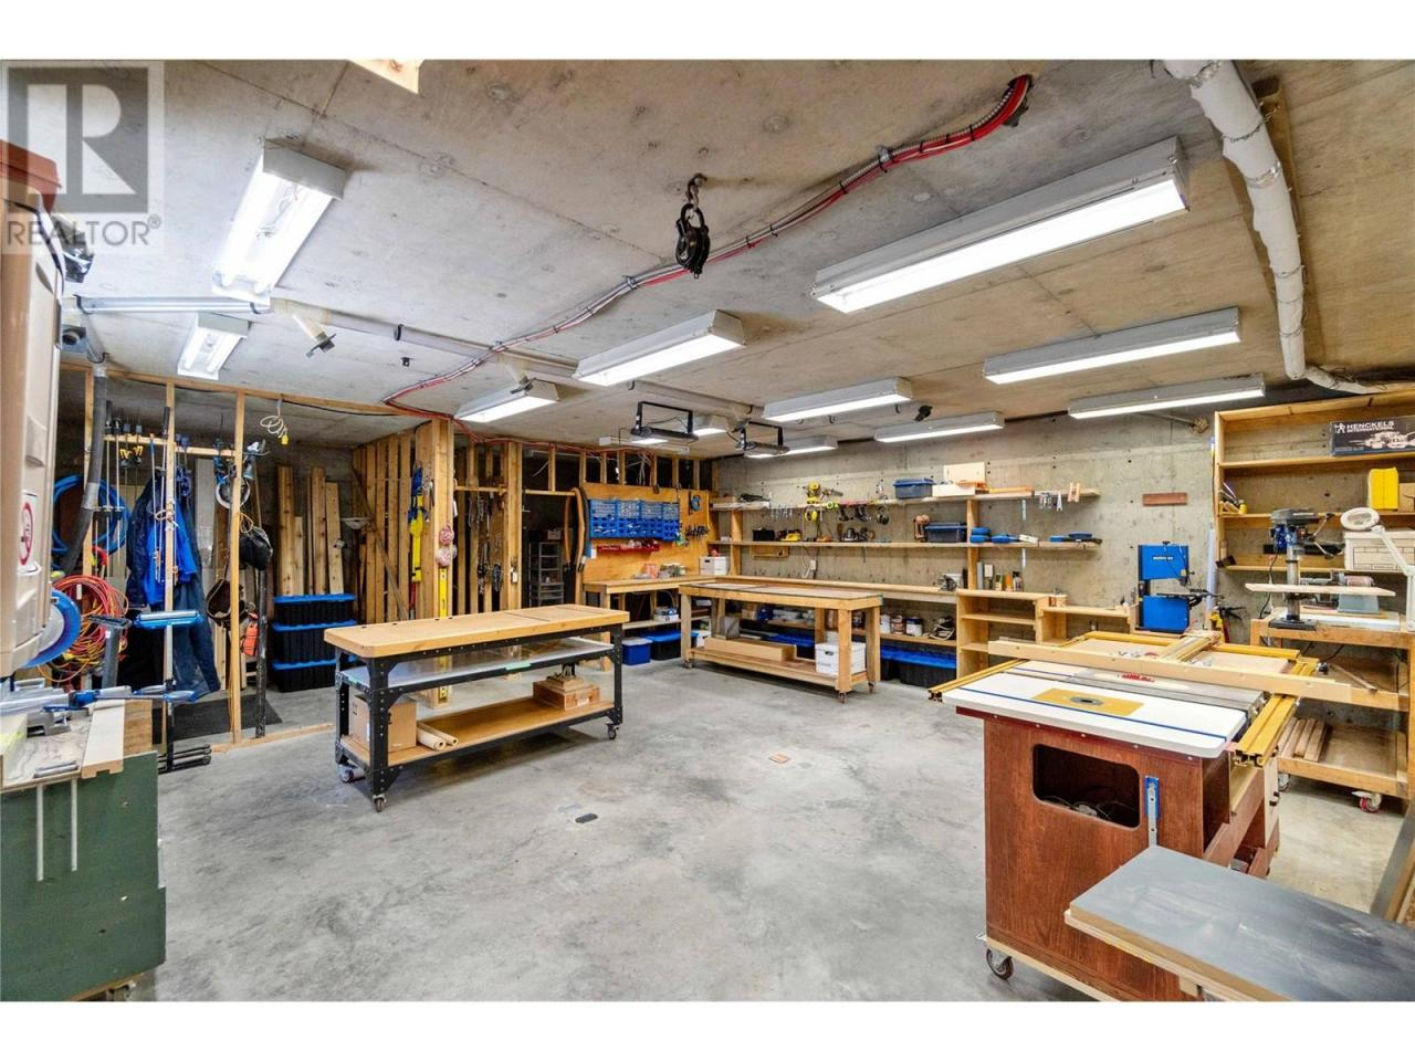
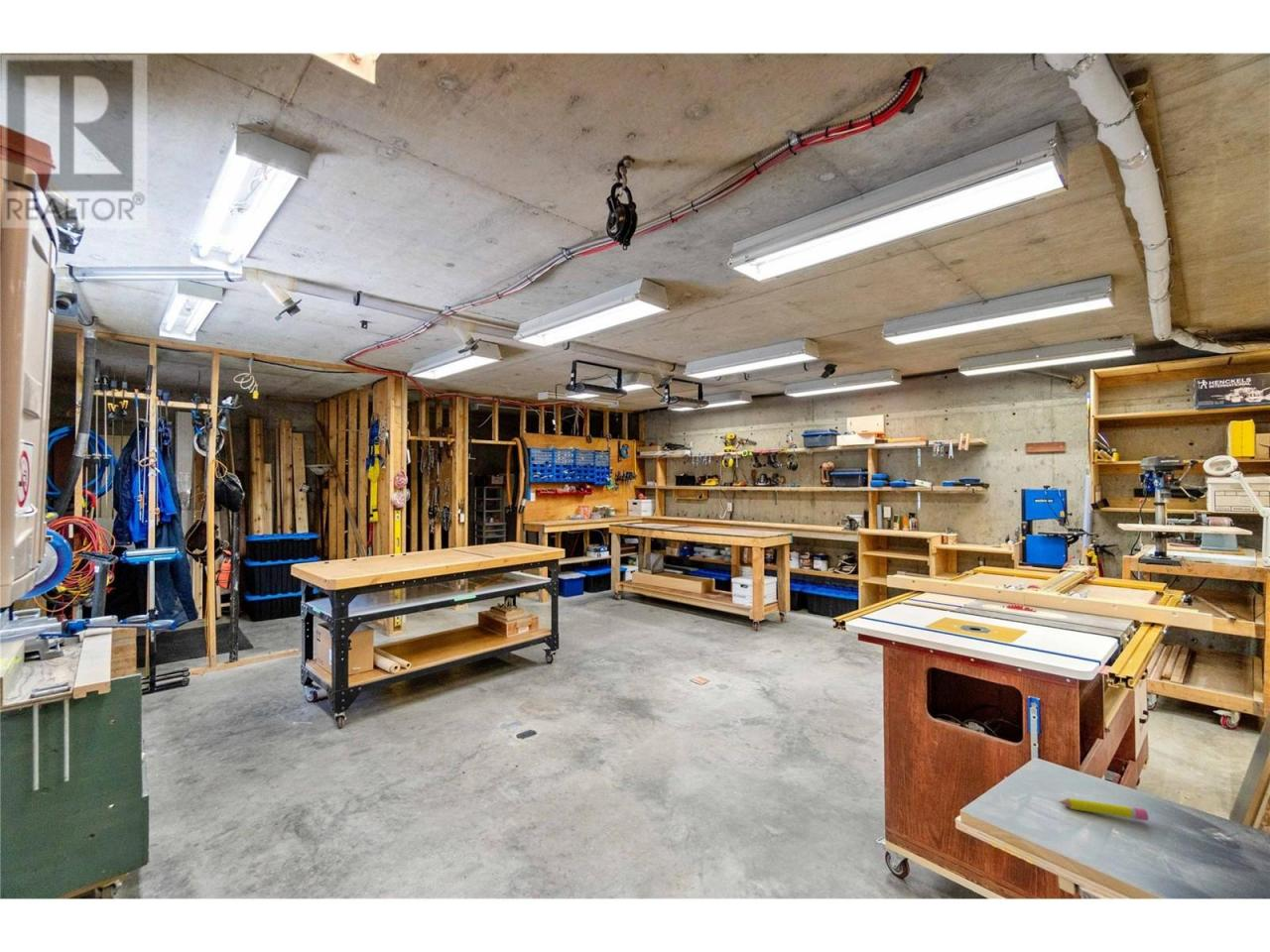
+ pencil (1100, 807)
